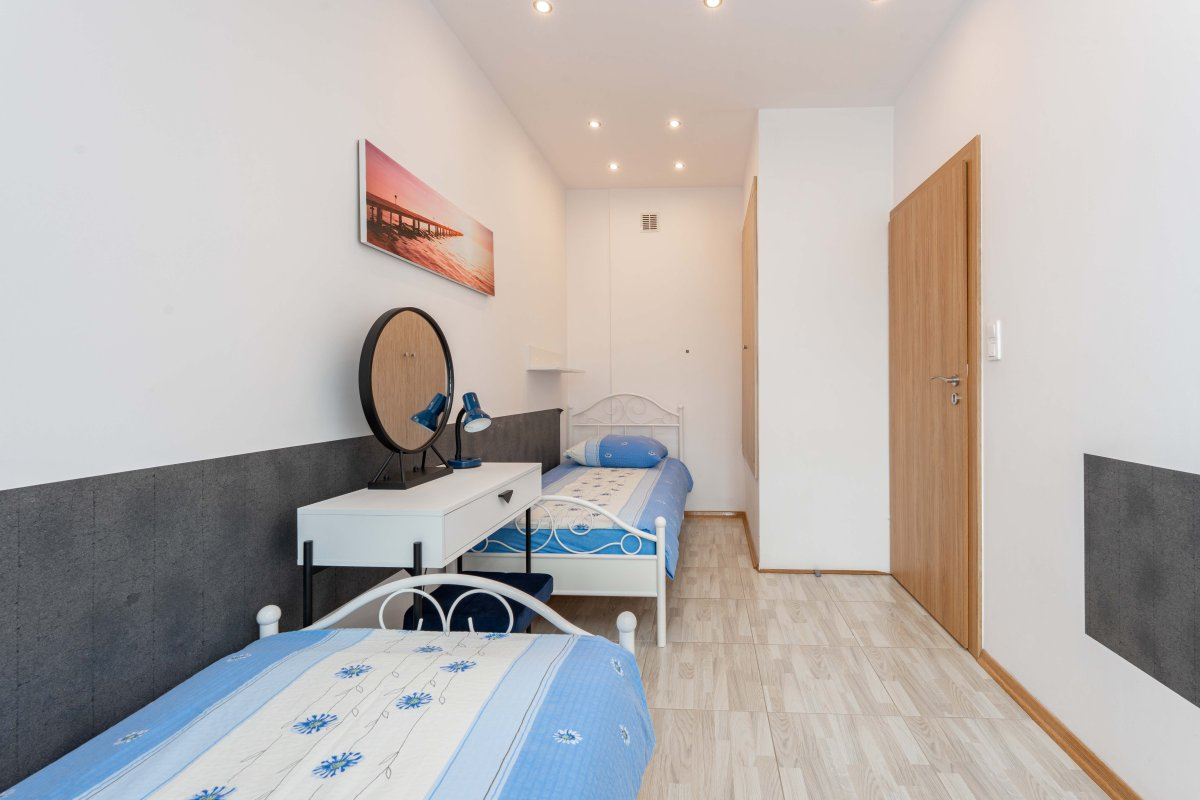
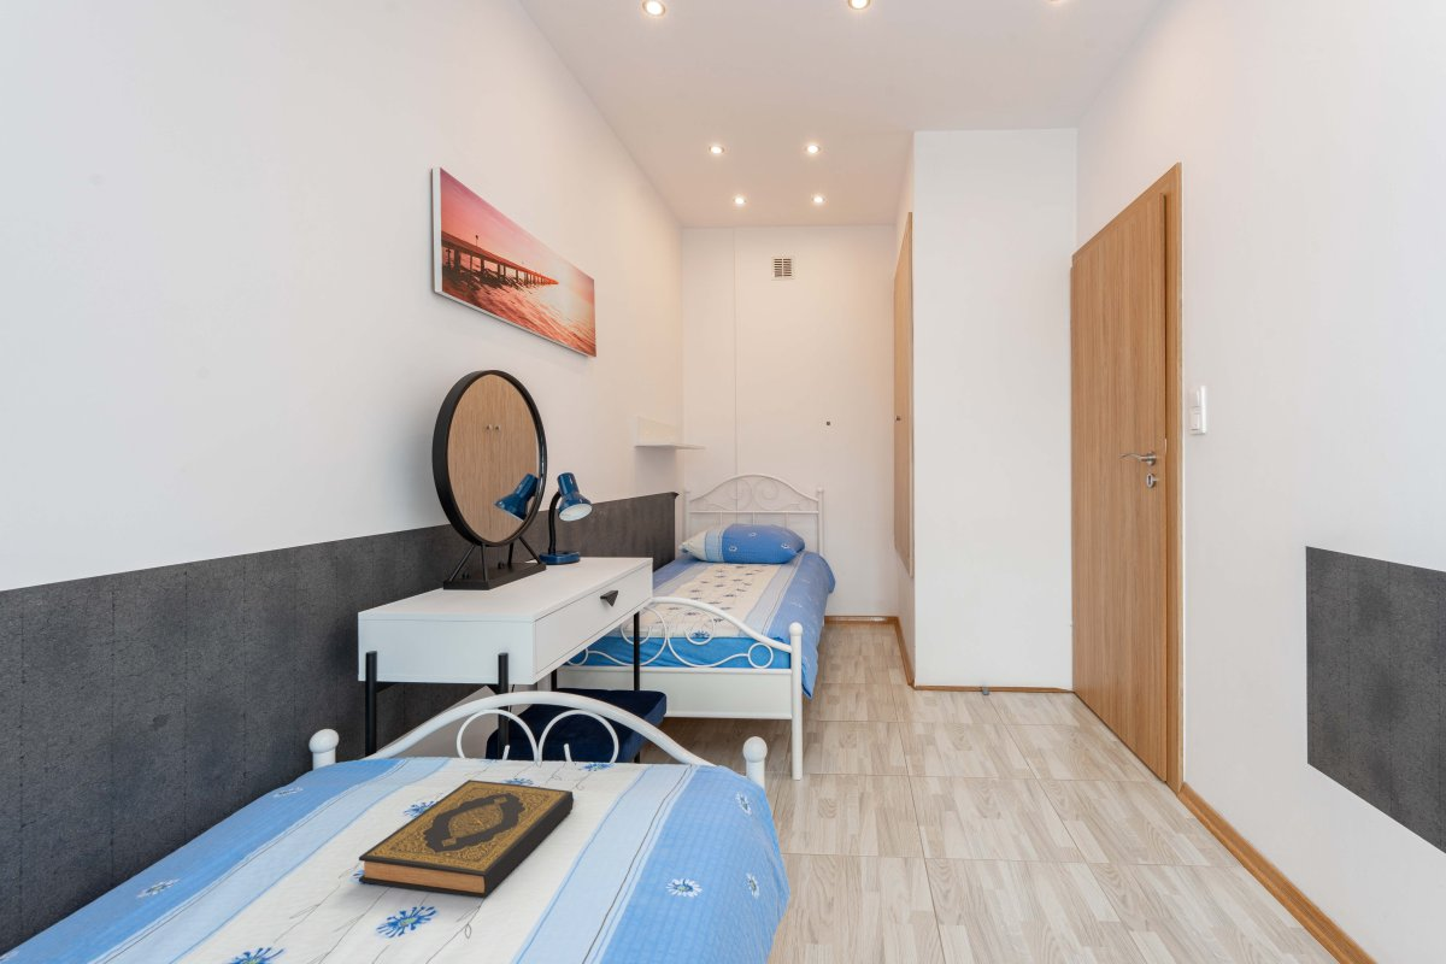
+ hardback book (476, 830)
